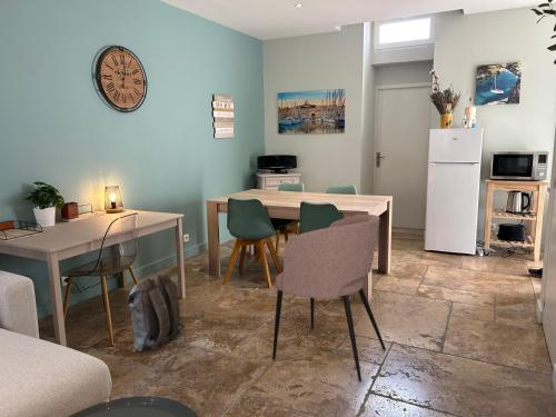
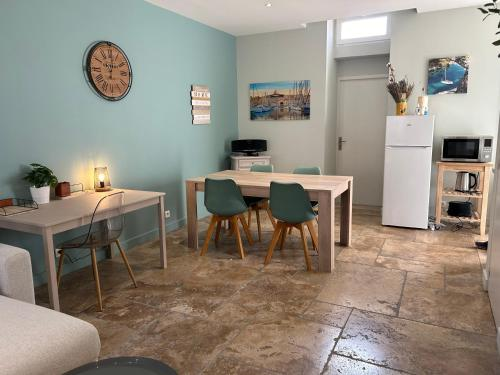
- backpack (156, 308)
- armchair (328, 286)
